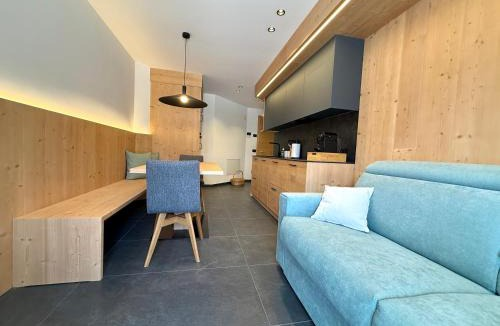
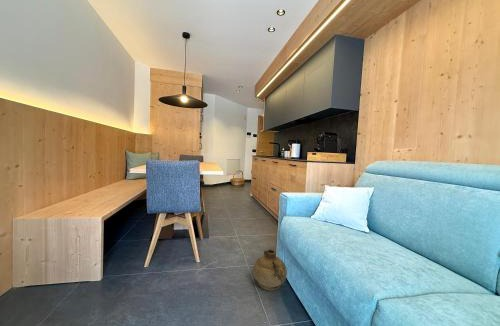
+ ceramic jug (270, 267)
